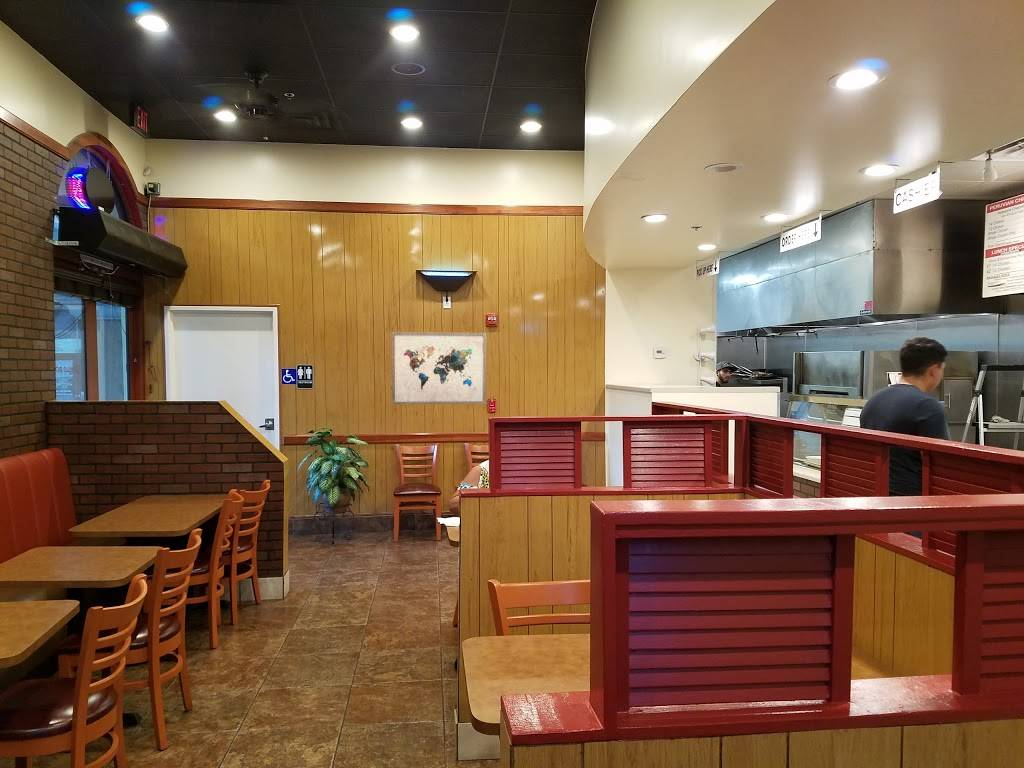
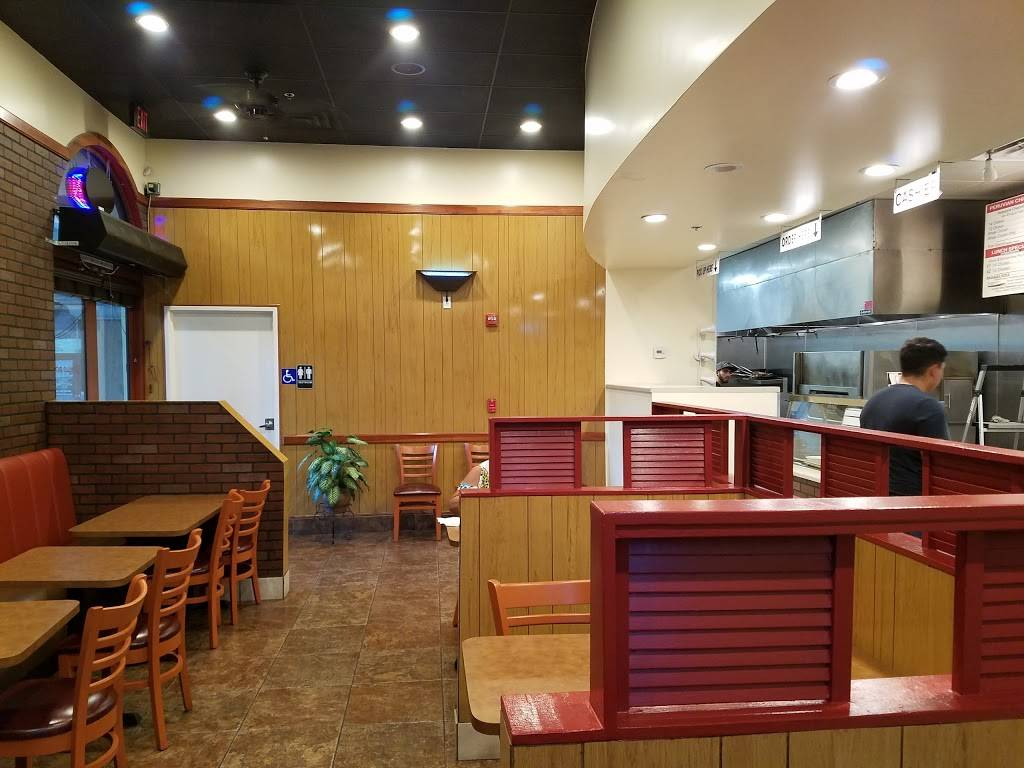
- wall art (439, 368)
